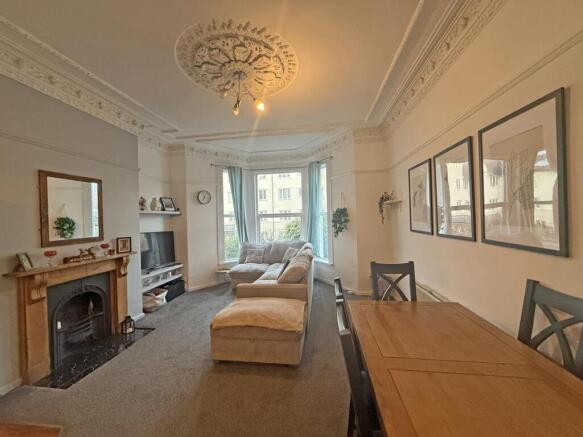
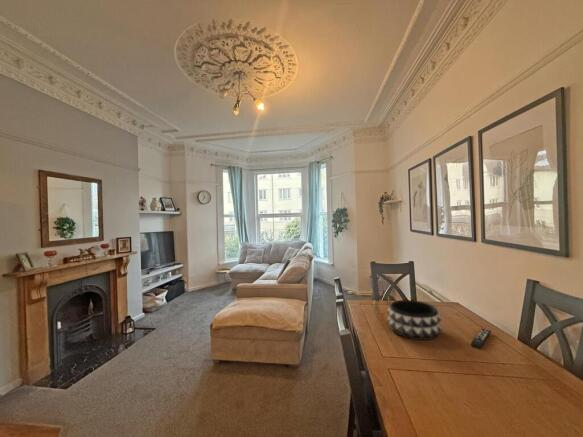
+ remote control (481, 337)
+ decorative bowl (413, 318)
